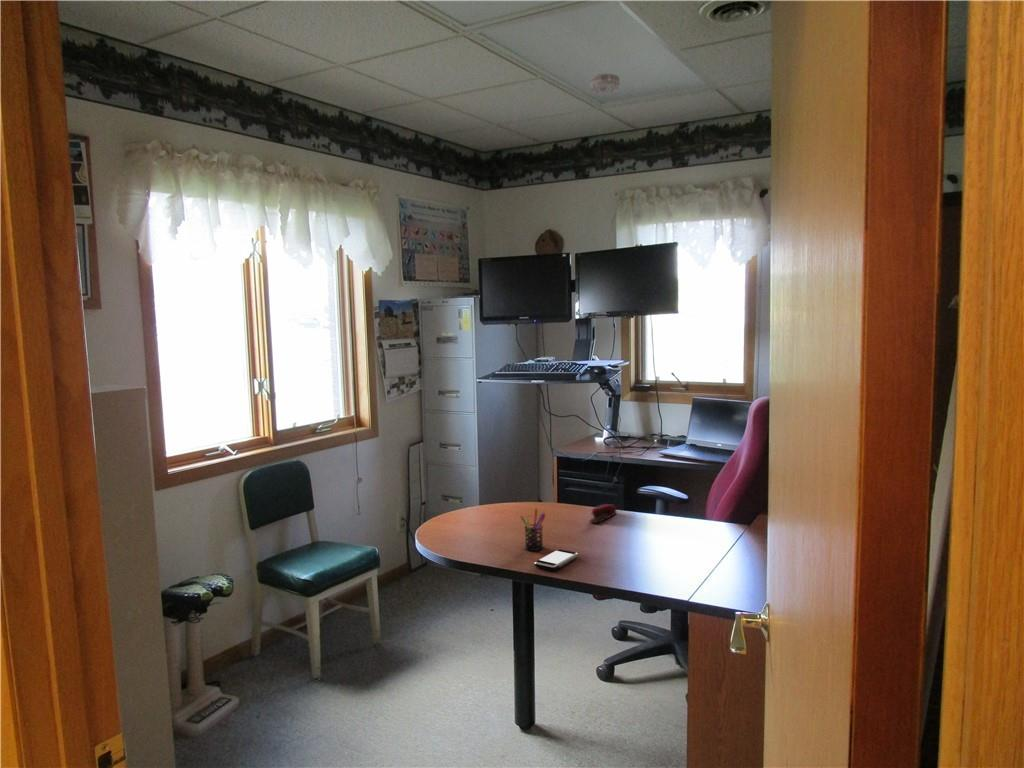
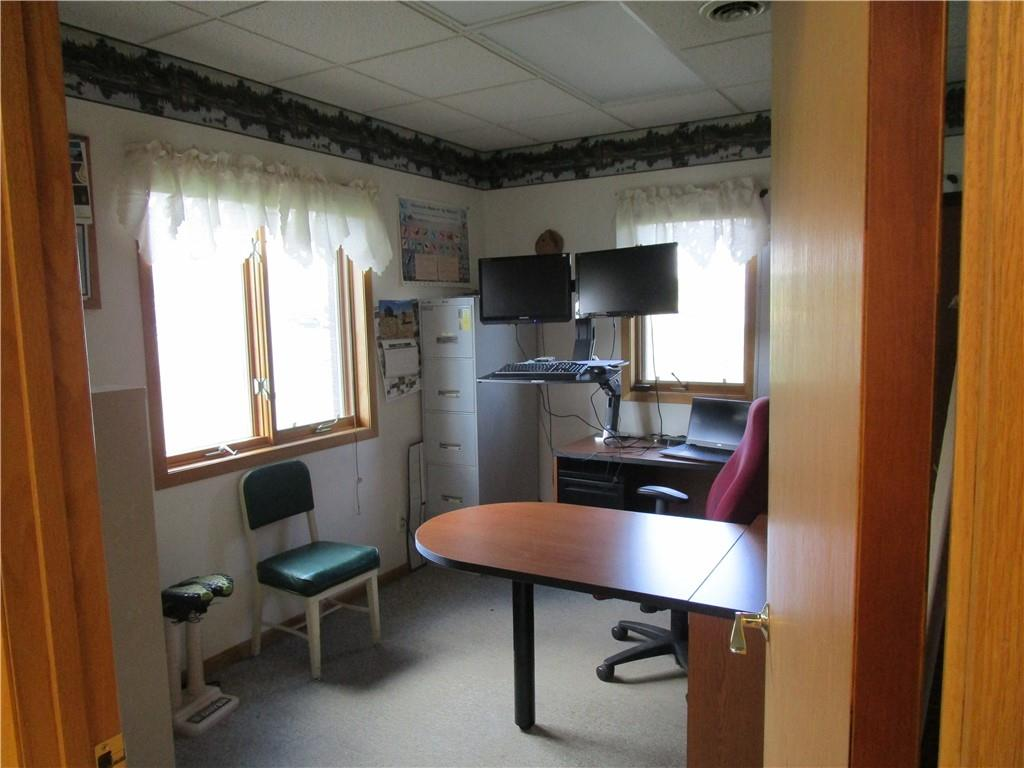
- smoke detector (604, 83)
- smartphone (556, 559)
- stapler (603, 511)
- pen holder (531, 529)
